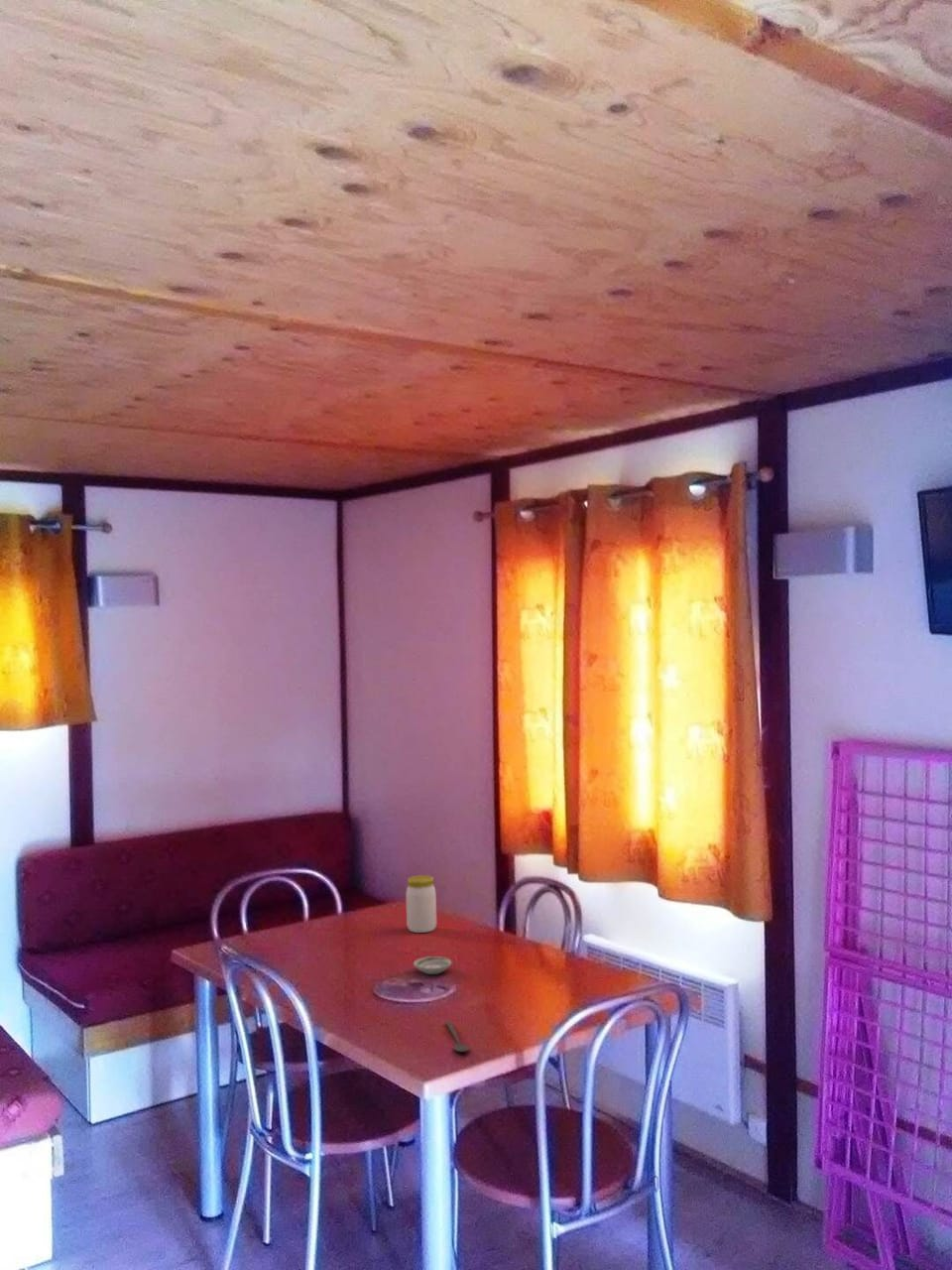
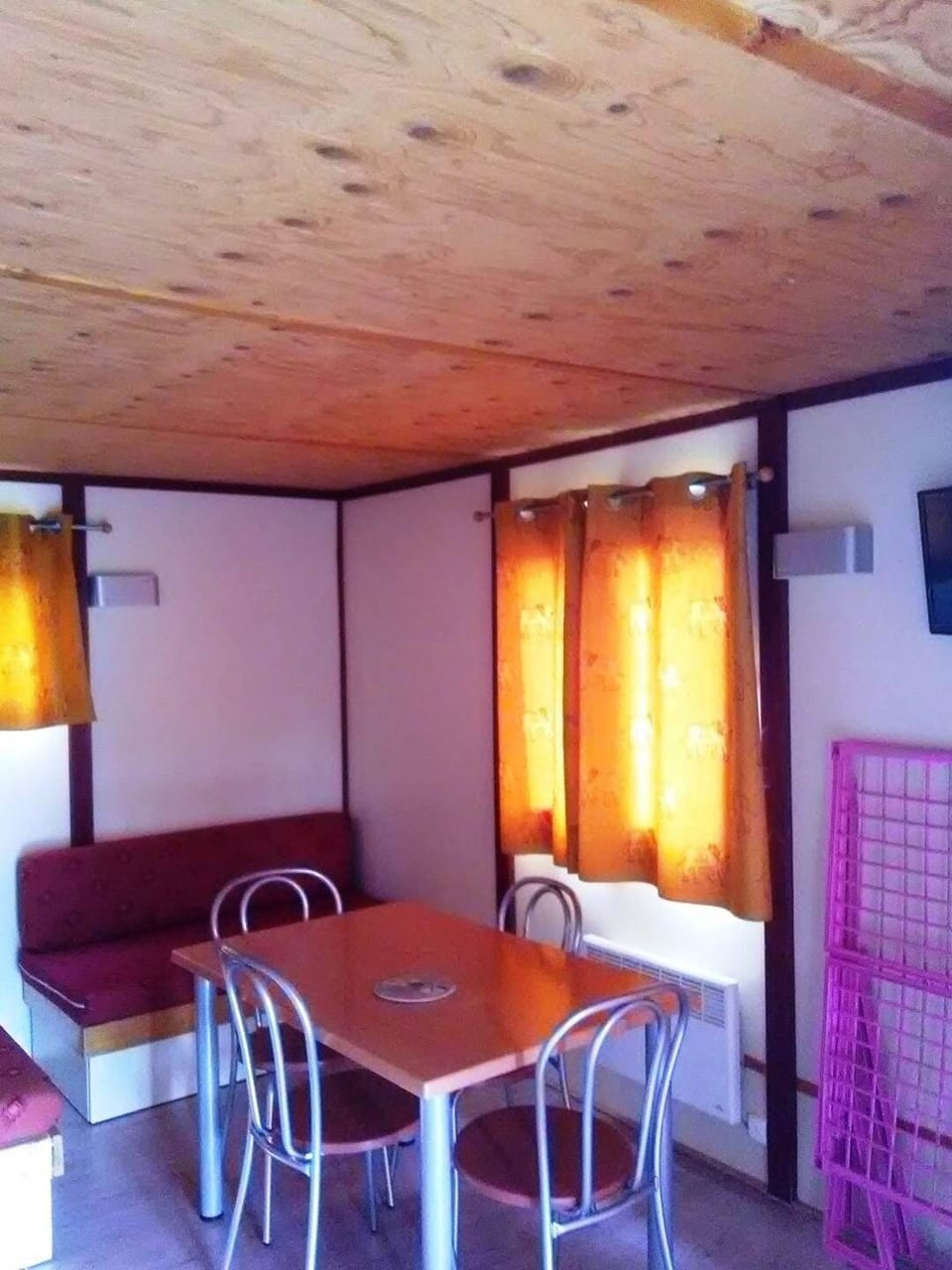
- spoon (455, 1036)
- jar (420, 903)
- saucer (432, 966)
